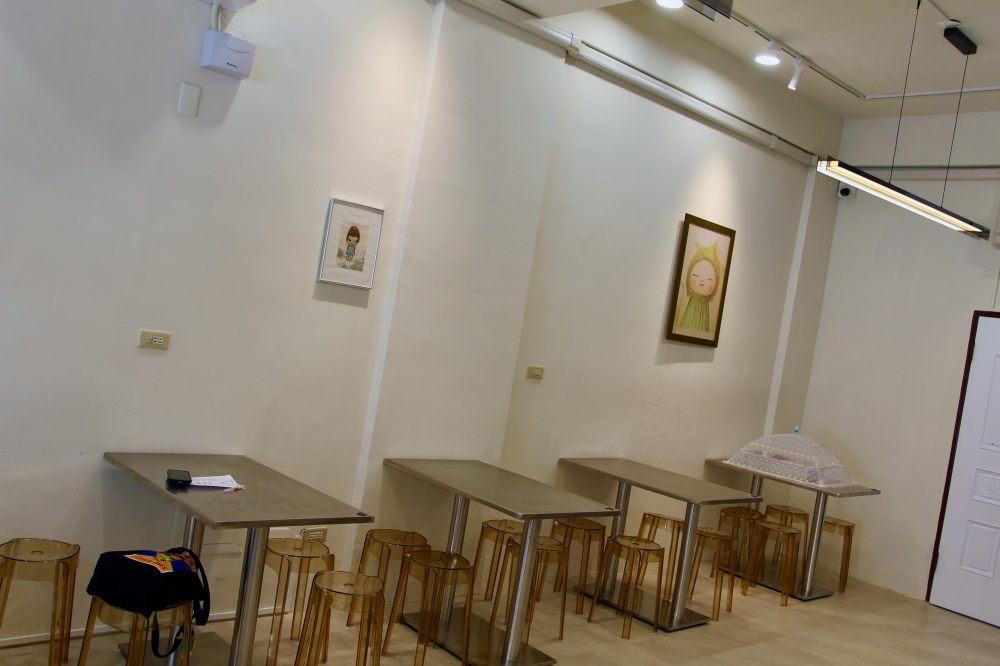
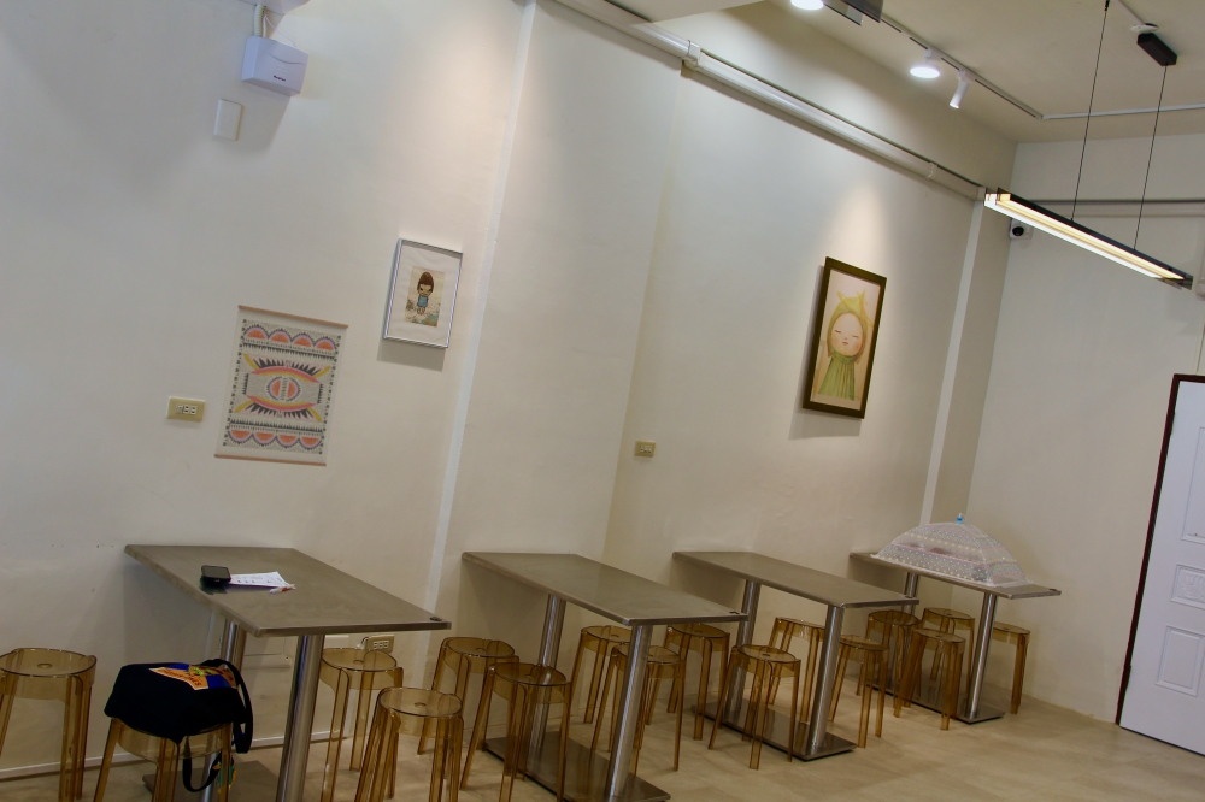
+ wall art (283, 388)
